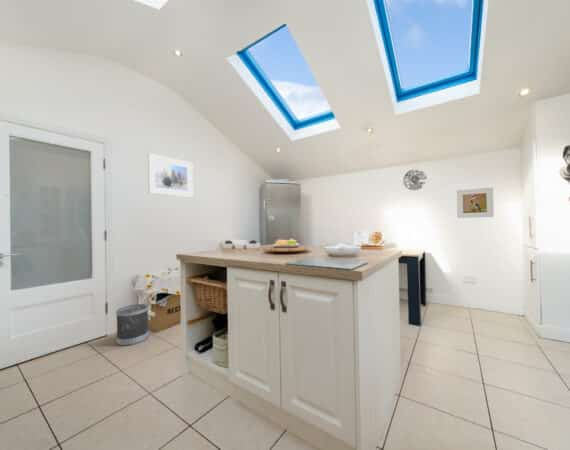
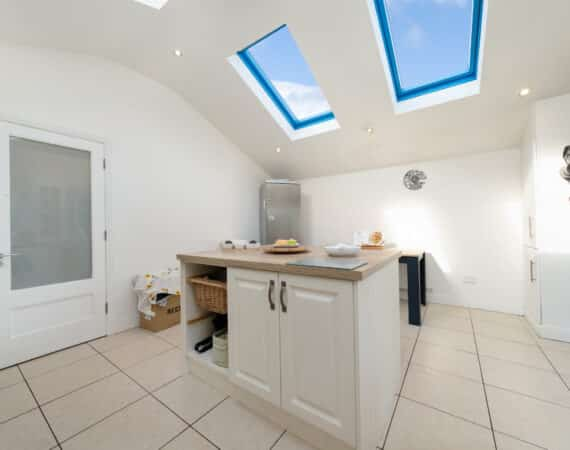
- wastebasket (132, 323)
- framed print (474, 203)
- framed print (172, 176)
